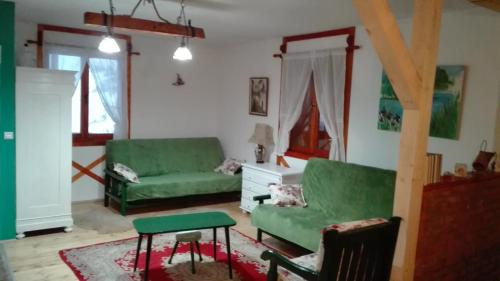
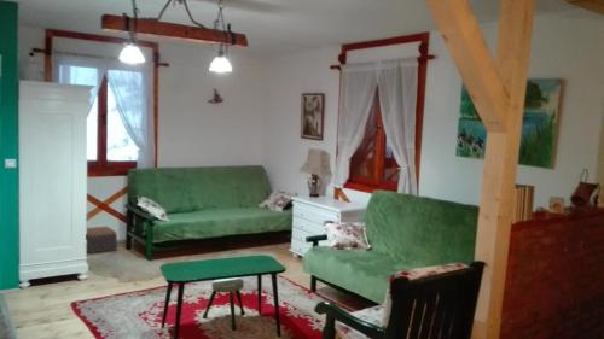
+ footstool (98, 239)
